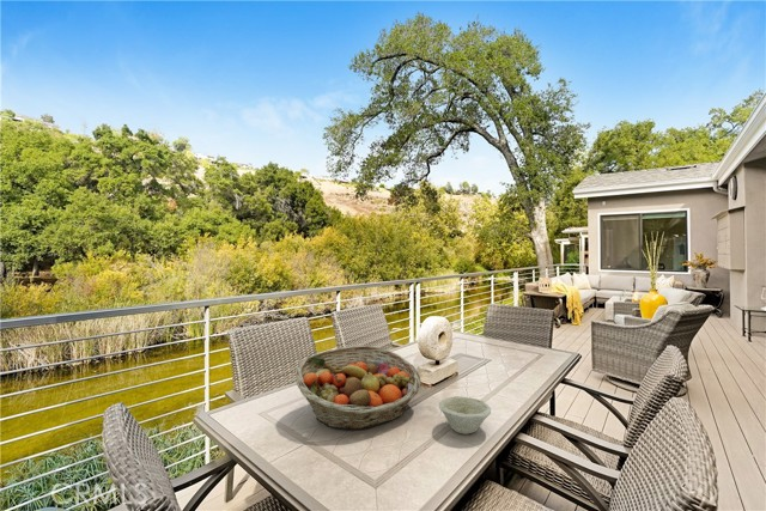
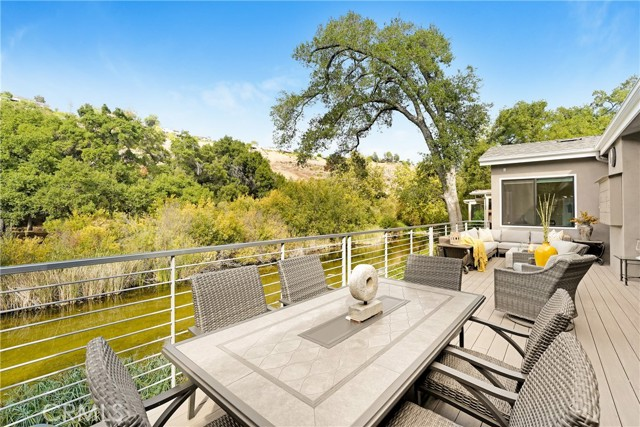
- bowl (464, 415)
- fruit basket (359, 383)
